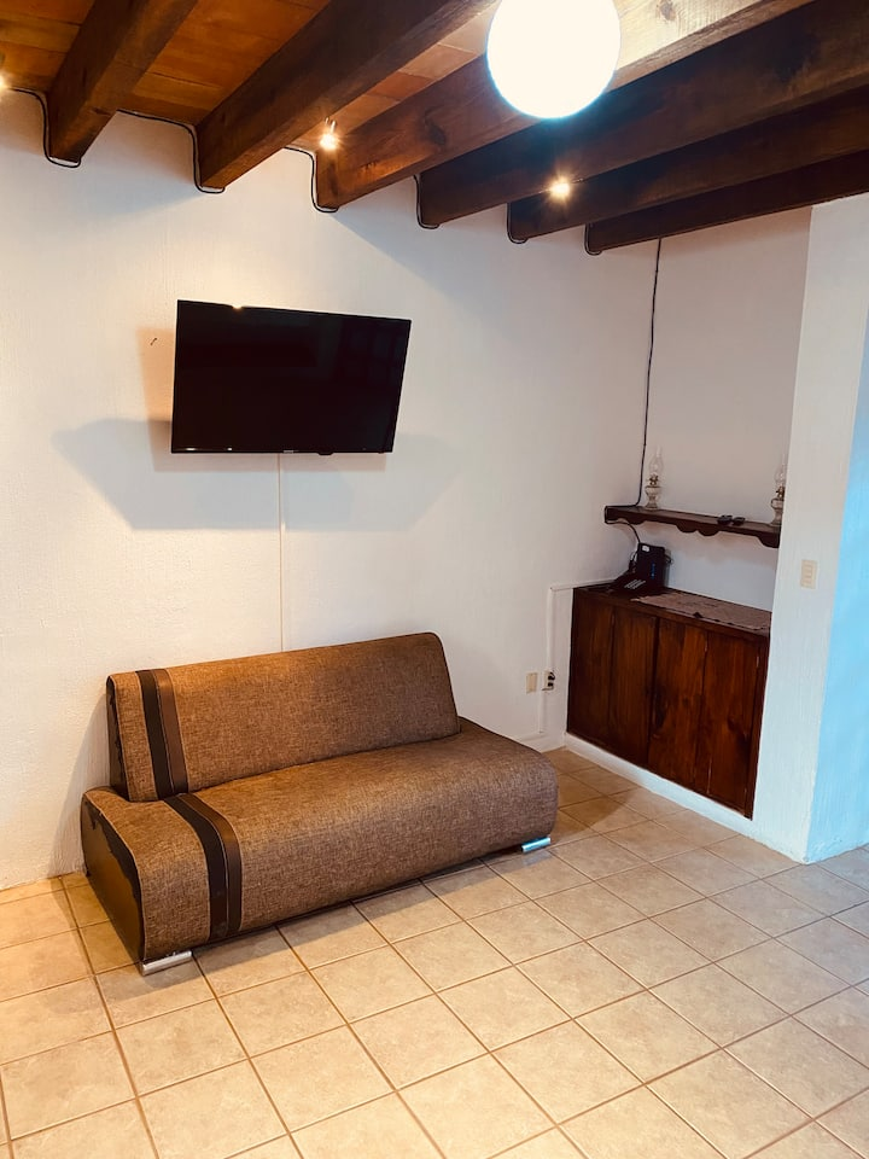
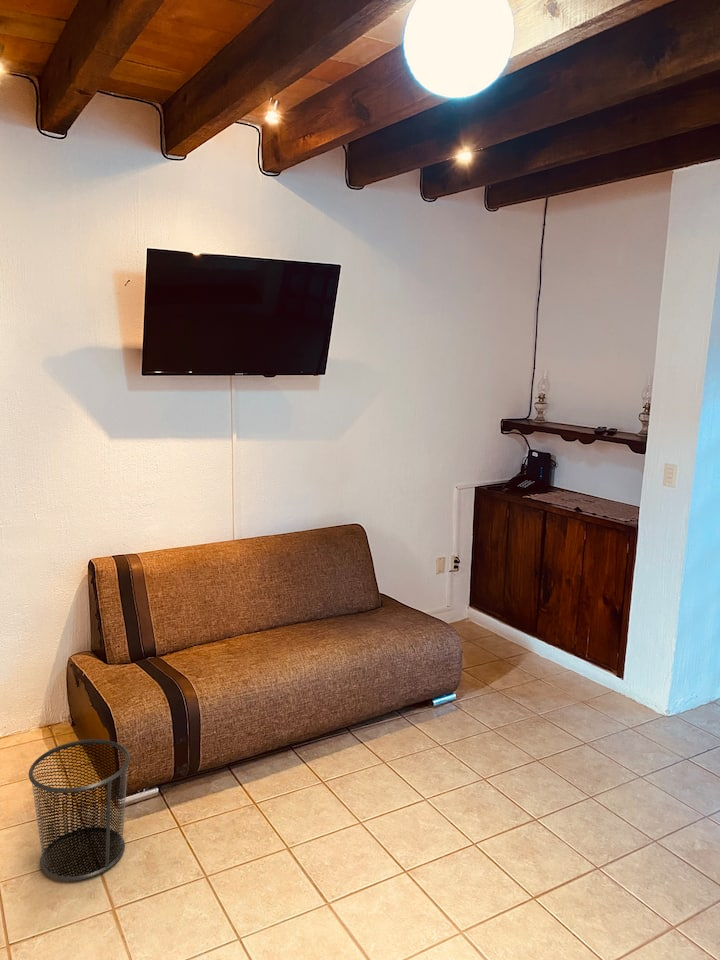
+ waste bin (82, 808)
